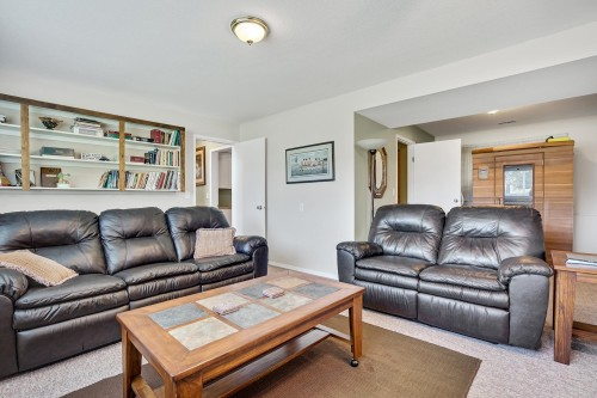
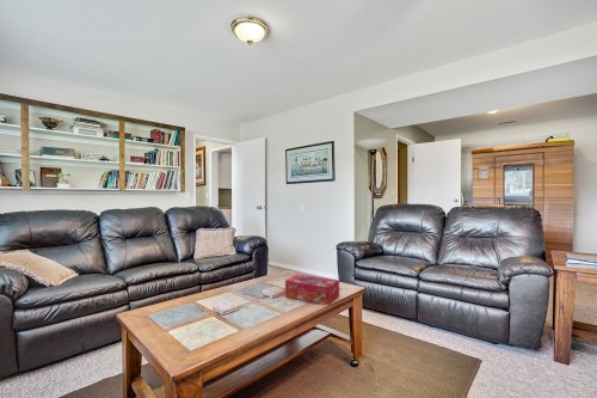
+ tissue box (312, 288)
